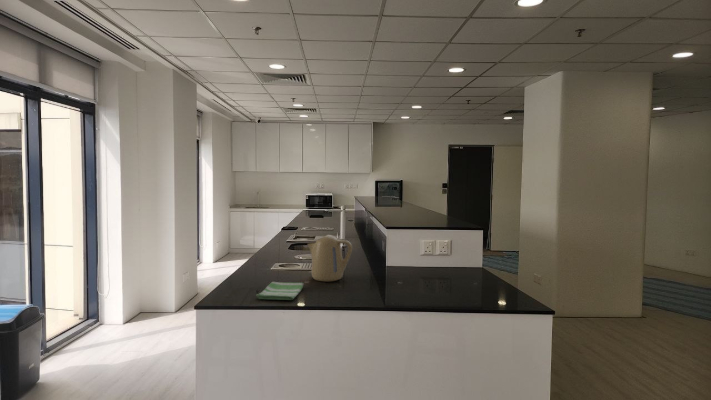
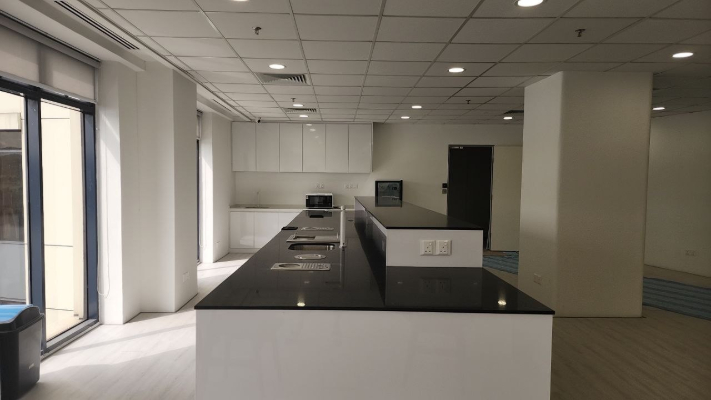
- kettle (329, 256)
- dish towel (281, 290)
